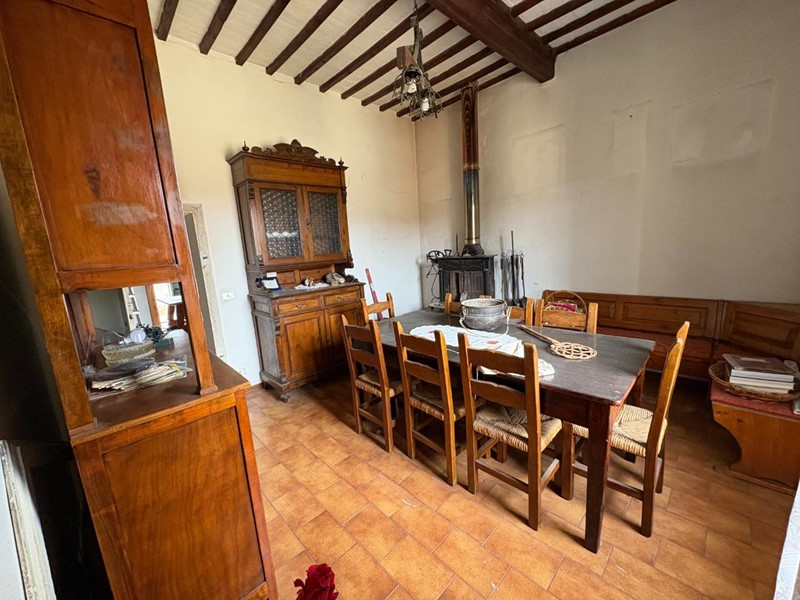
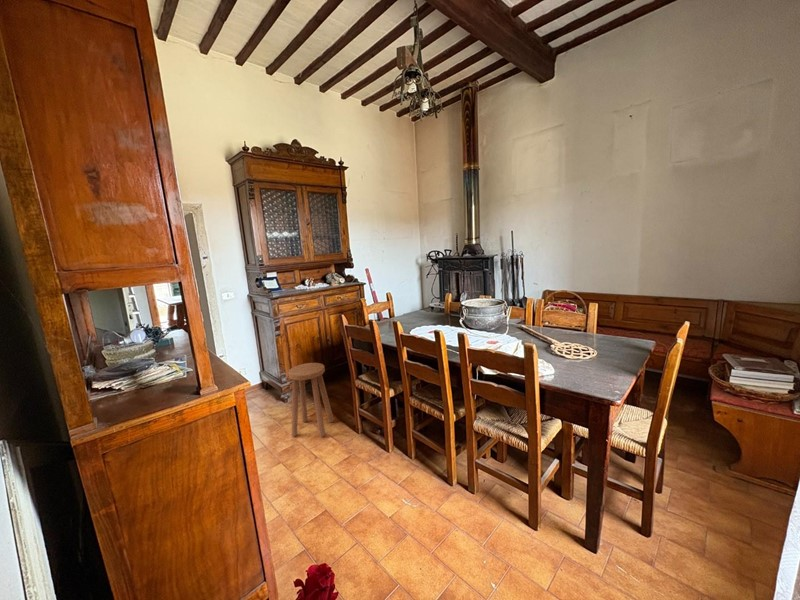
+ stool (314, 399)
